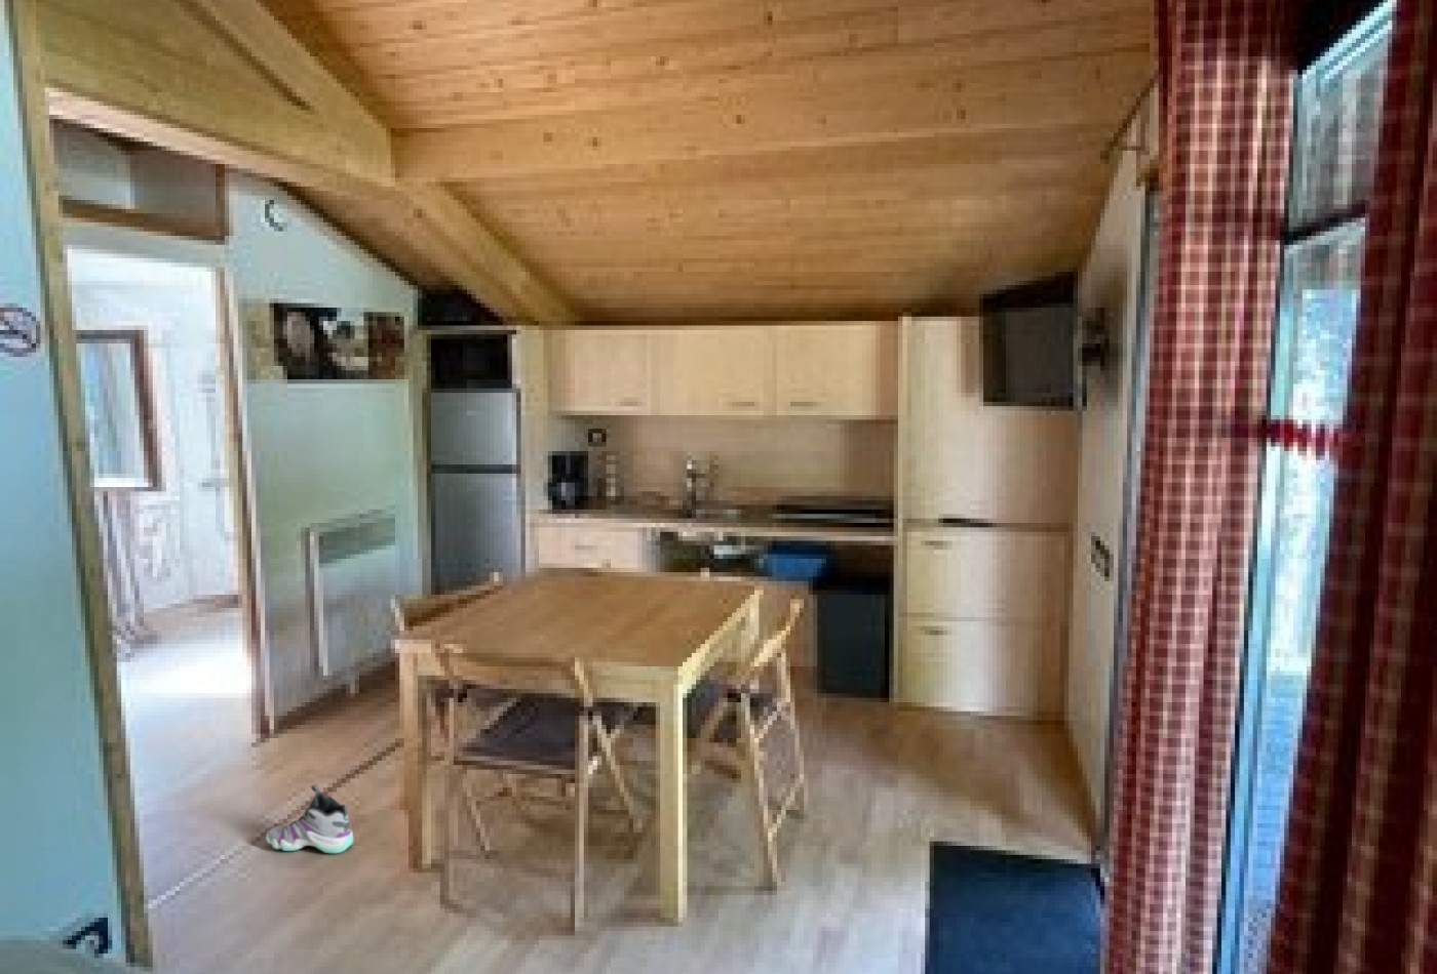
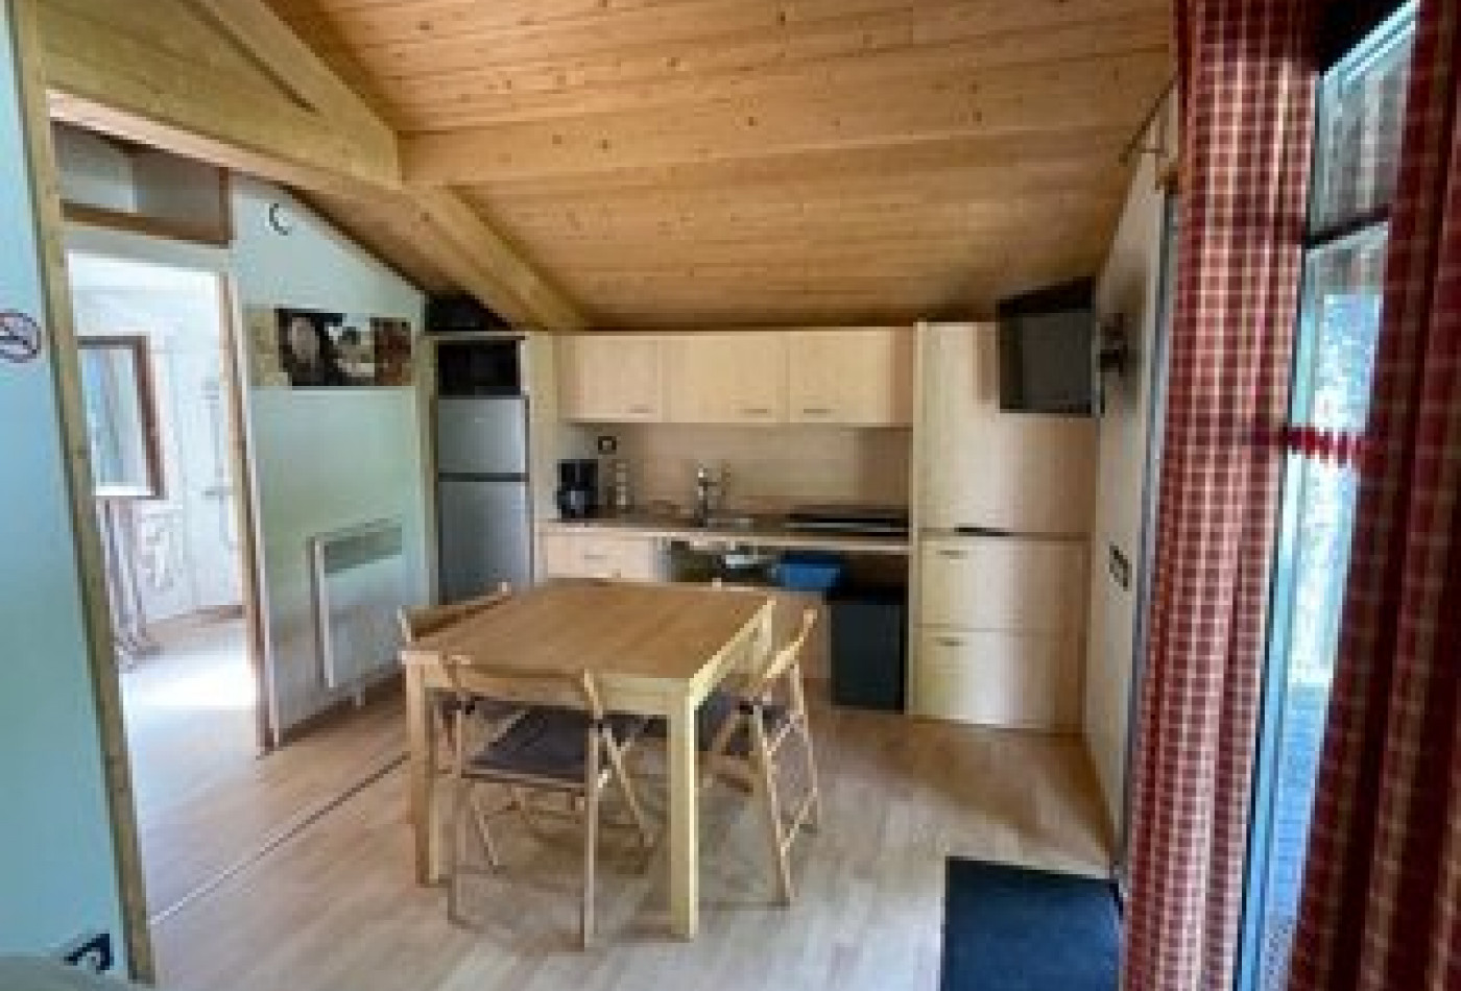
- sneaker (309, 815)
